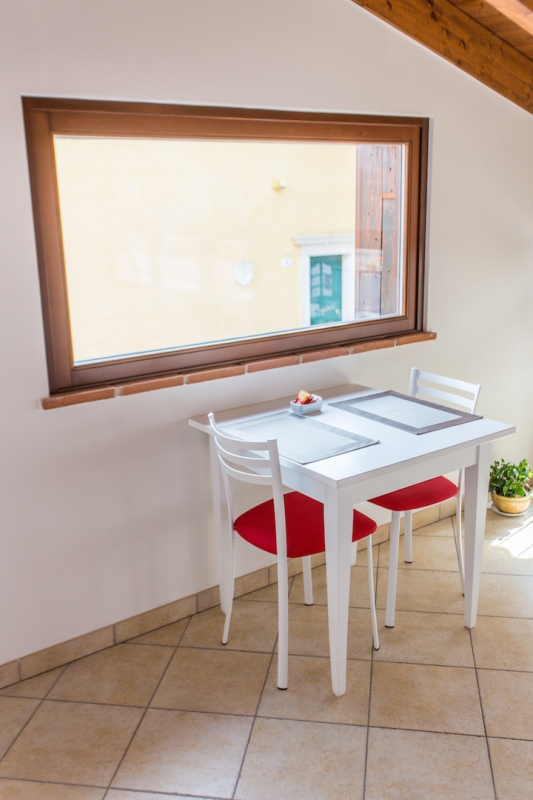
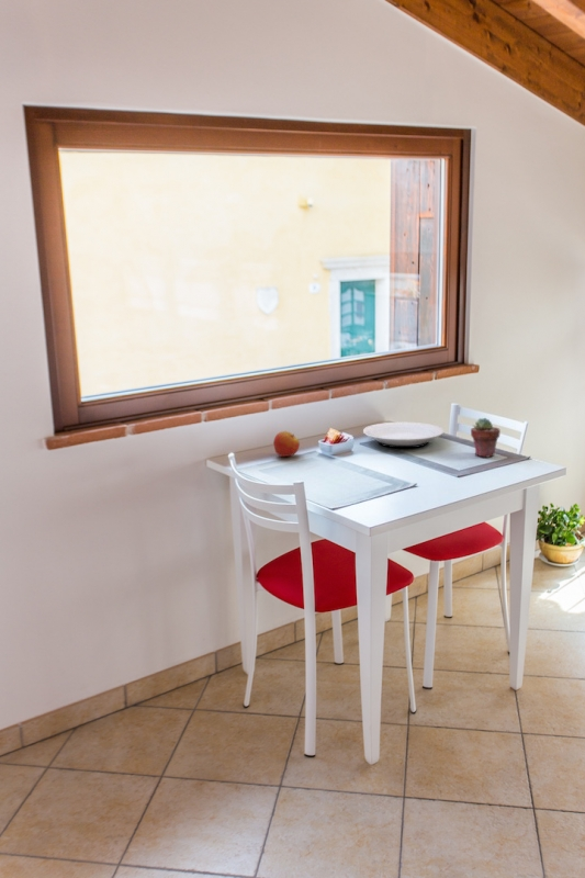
+ apple (286, 443)
+ plate (403, 436)
+ potted succulent (484, 436)
